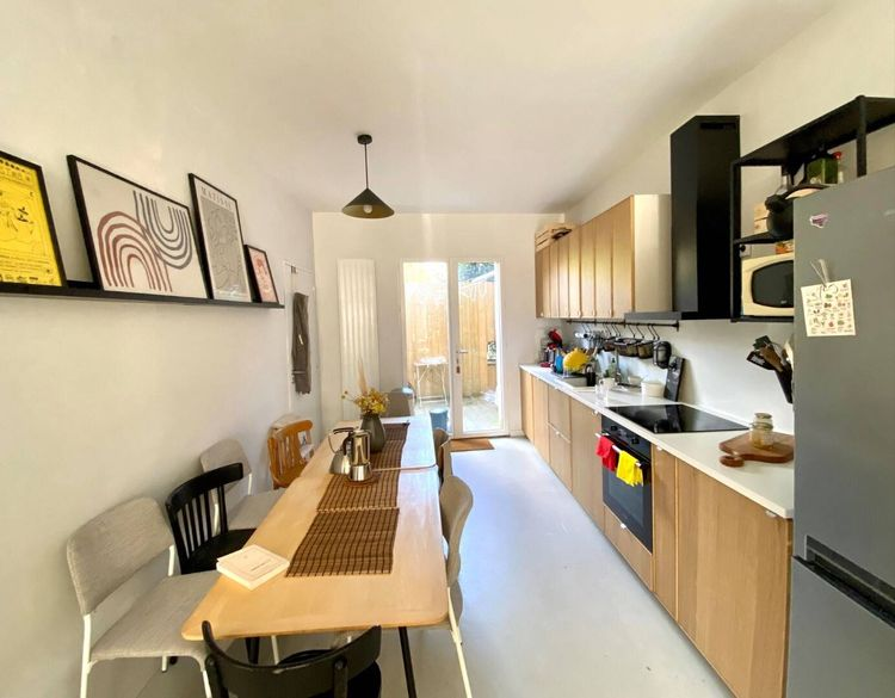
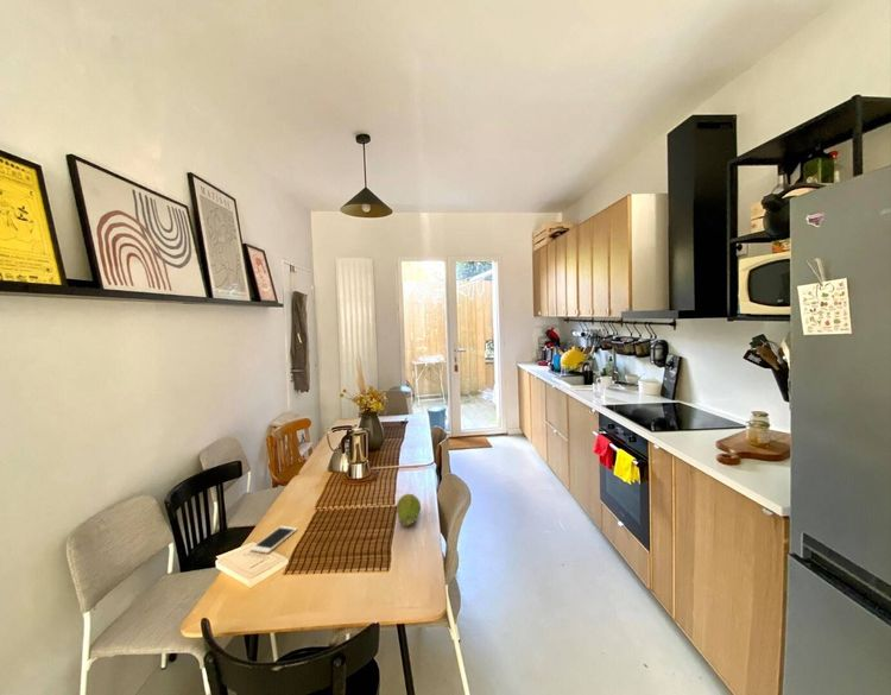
+ fruit (407, 508)
+ cell phone (274, 538)
